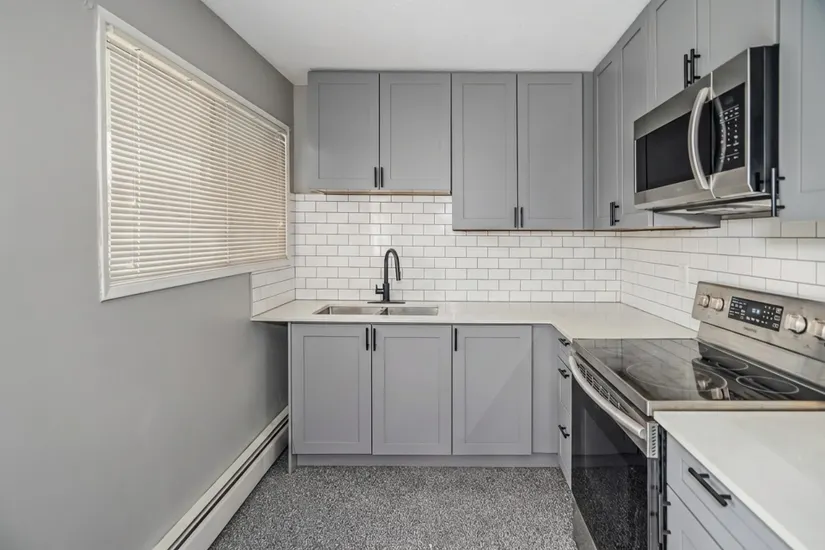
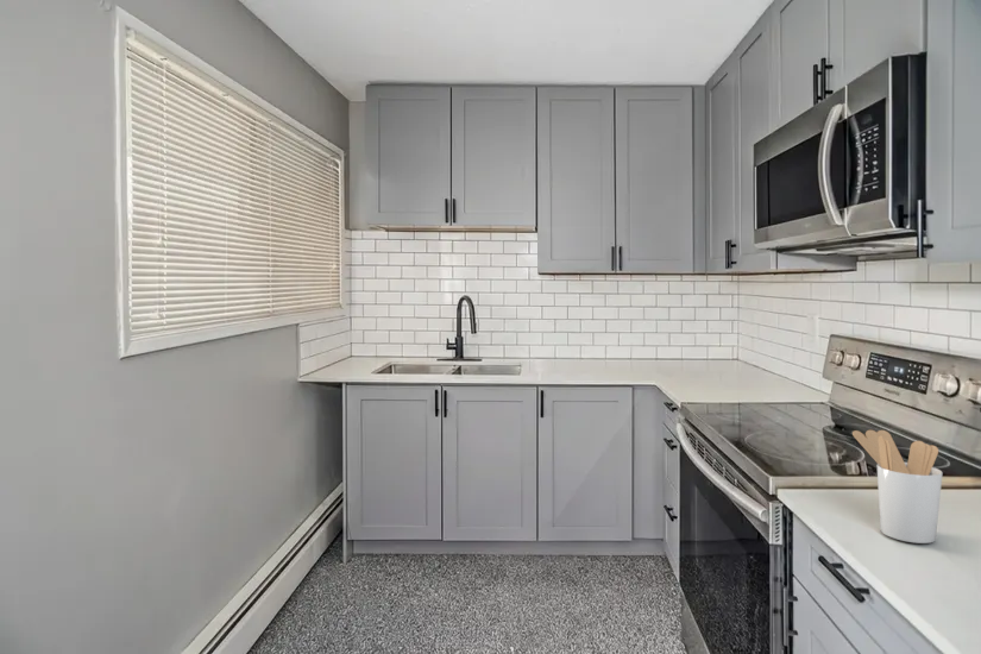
+ utensil holder (895, 480)
